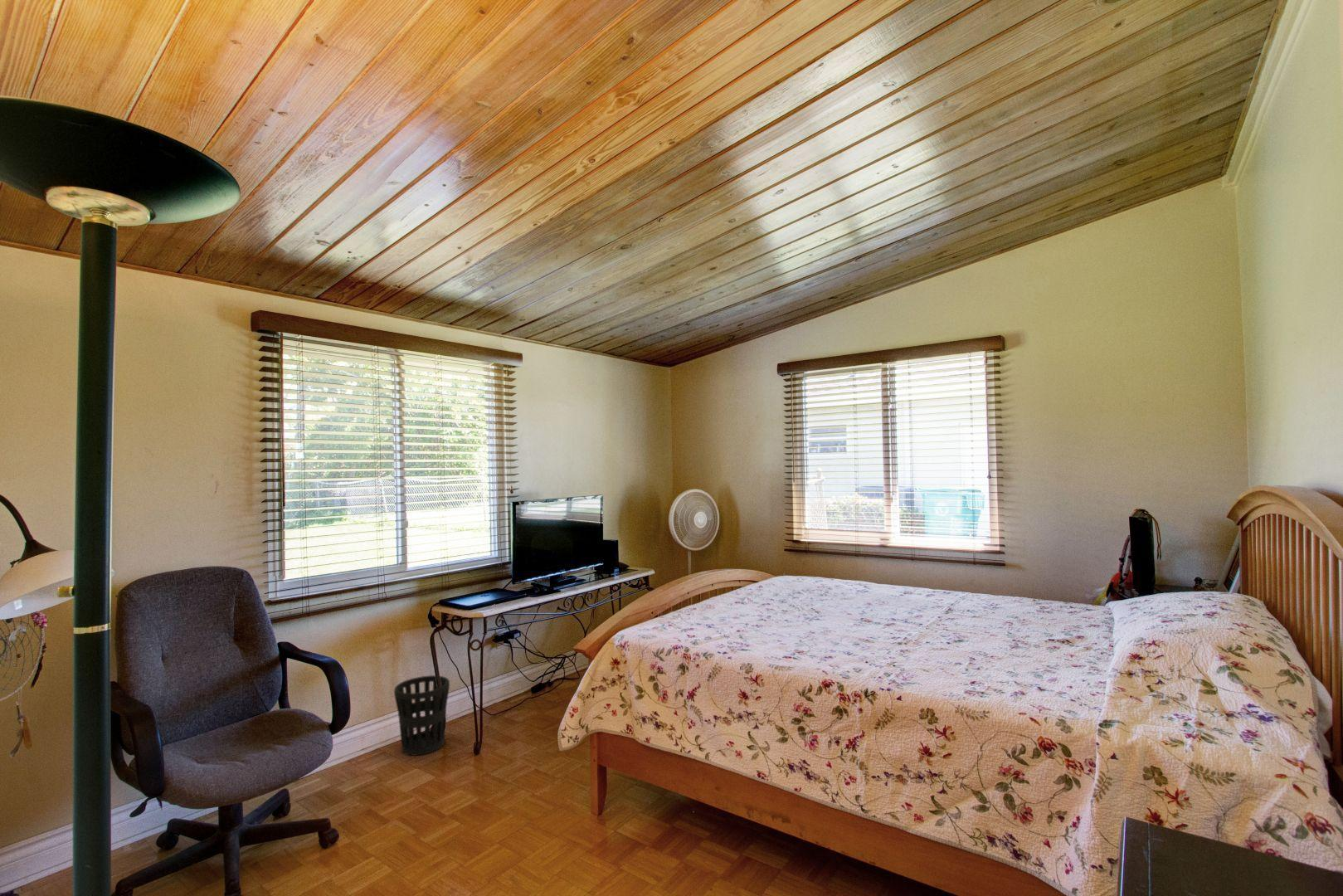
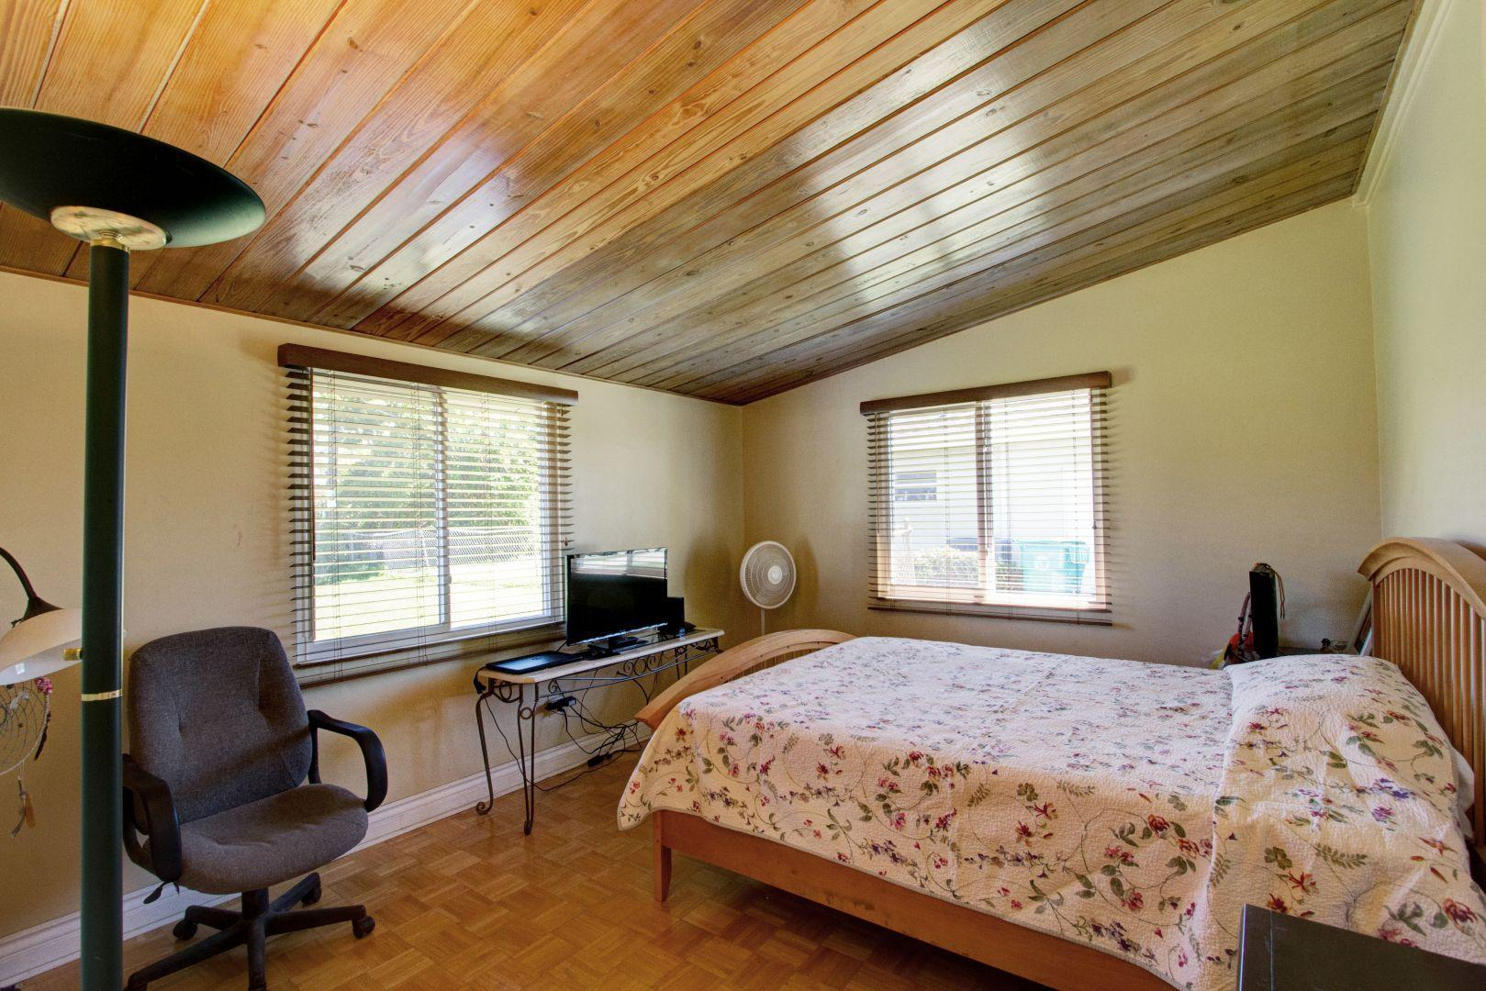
- wastebasket (422, 716)
